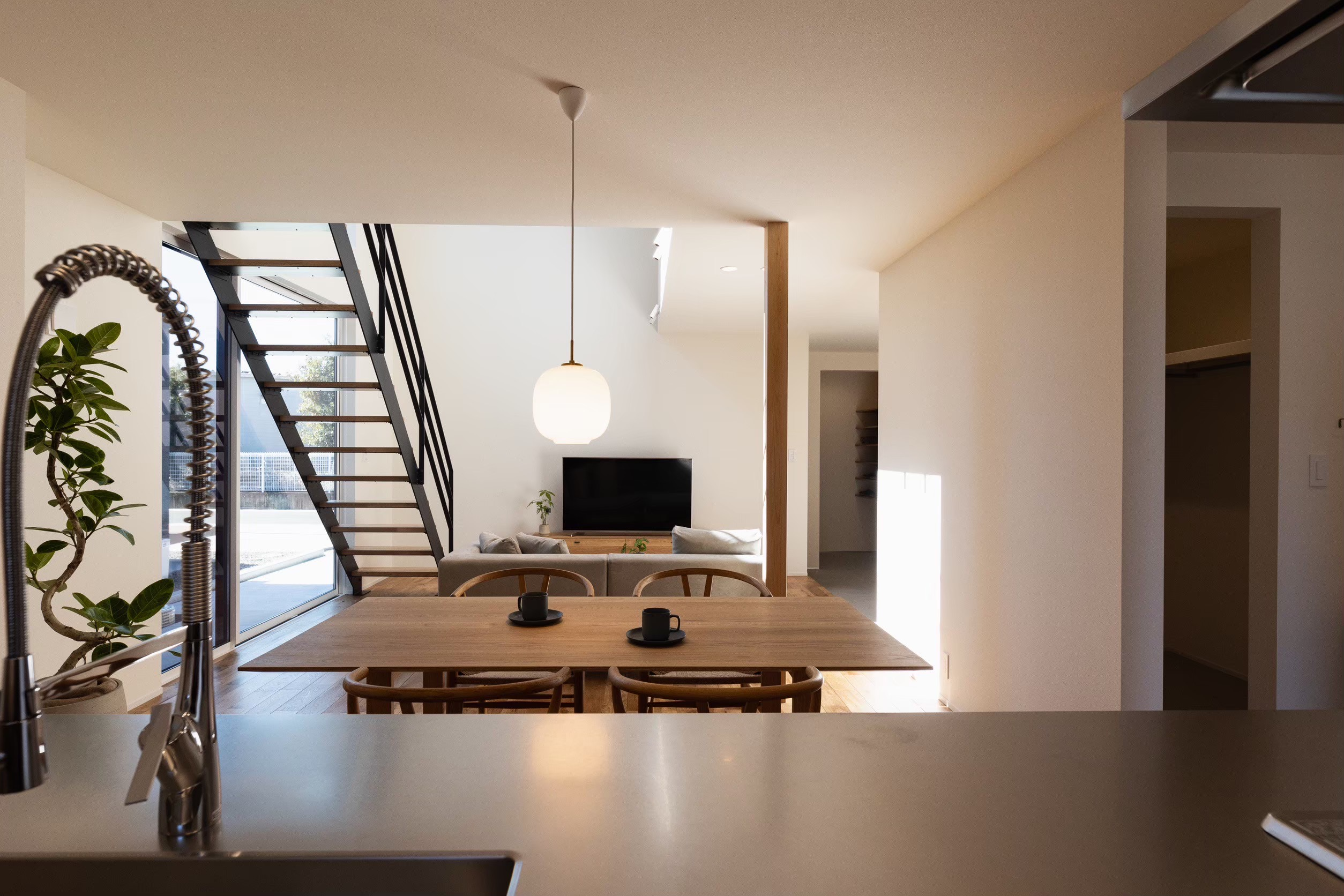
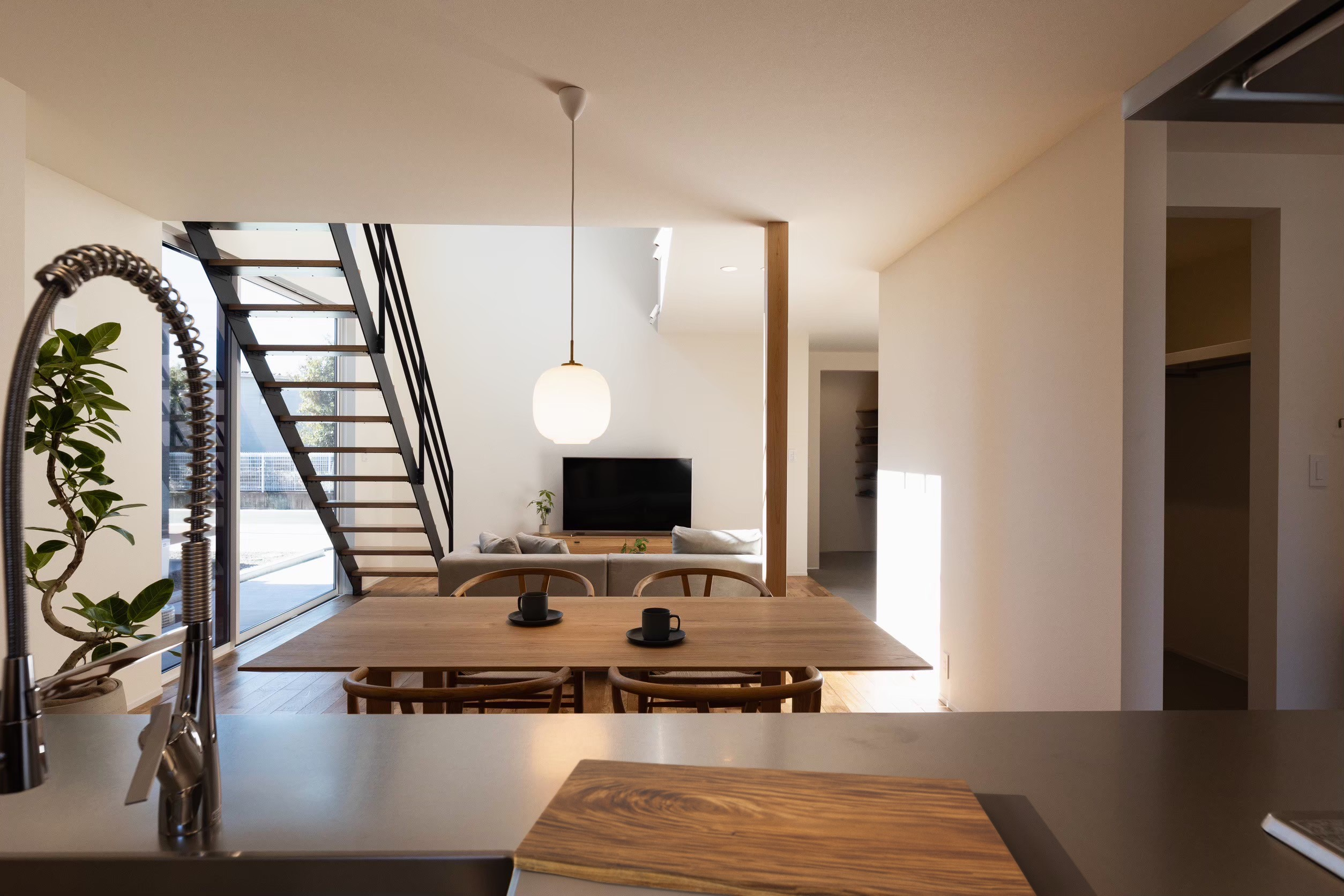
+ cutting board (764, 824)
